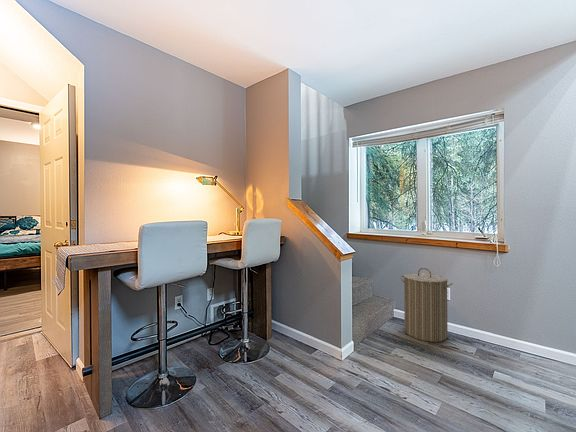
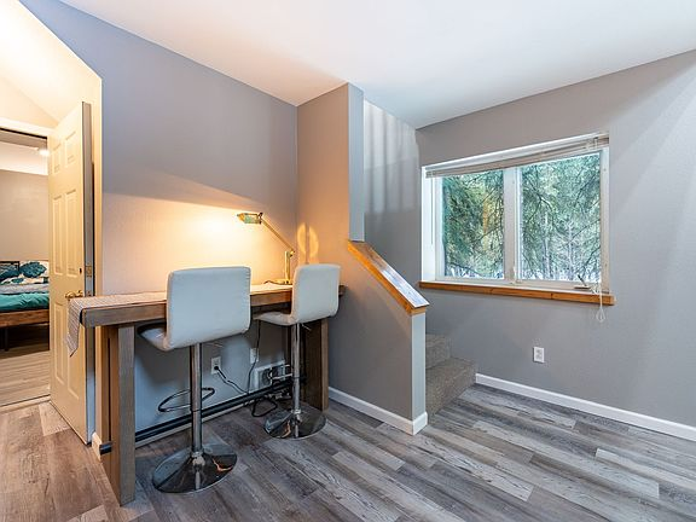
- laundry hamper (425, 300)
